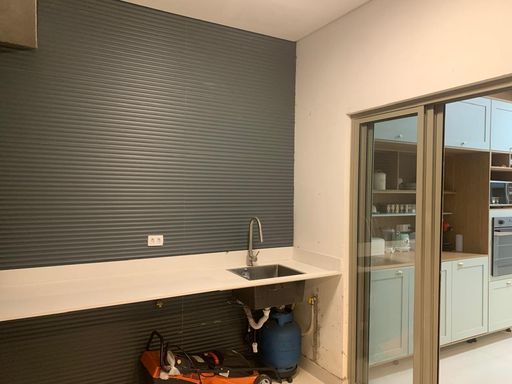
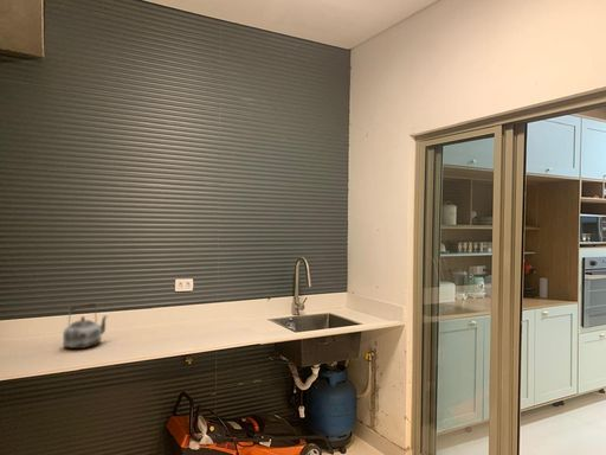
+ kettle (86, 323)
